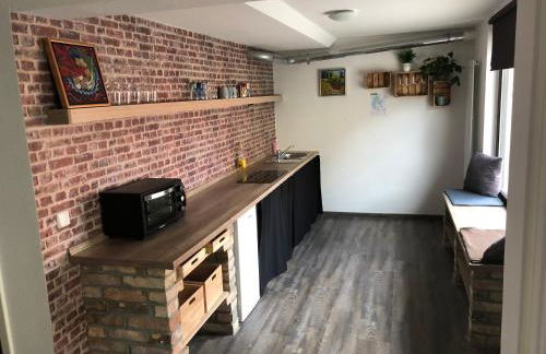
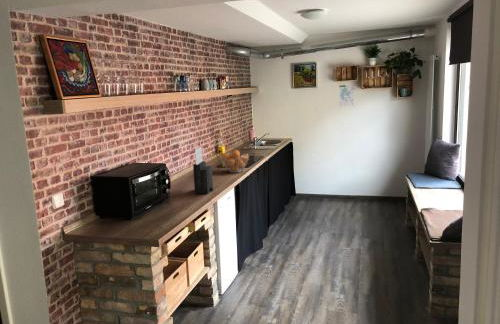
+ fruit basket (235, 160)
+ knife block (204, 169)
